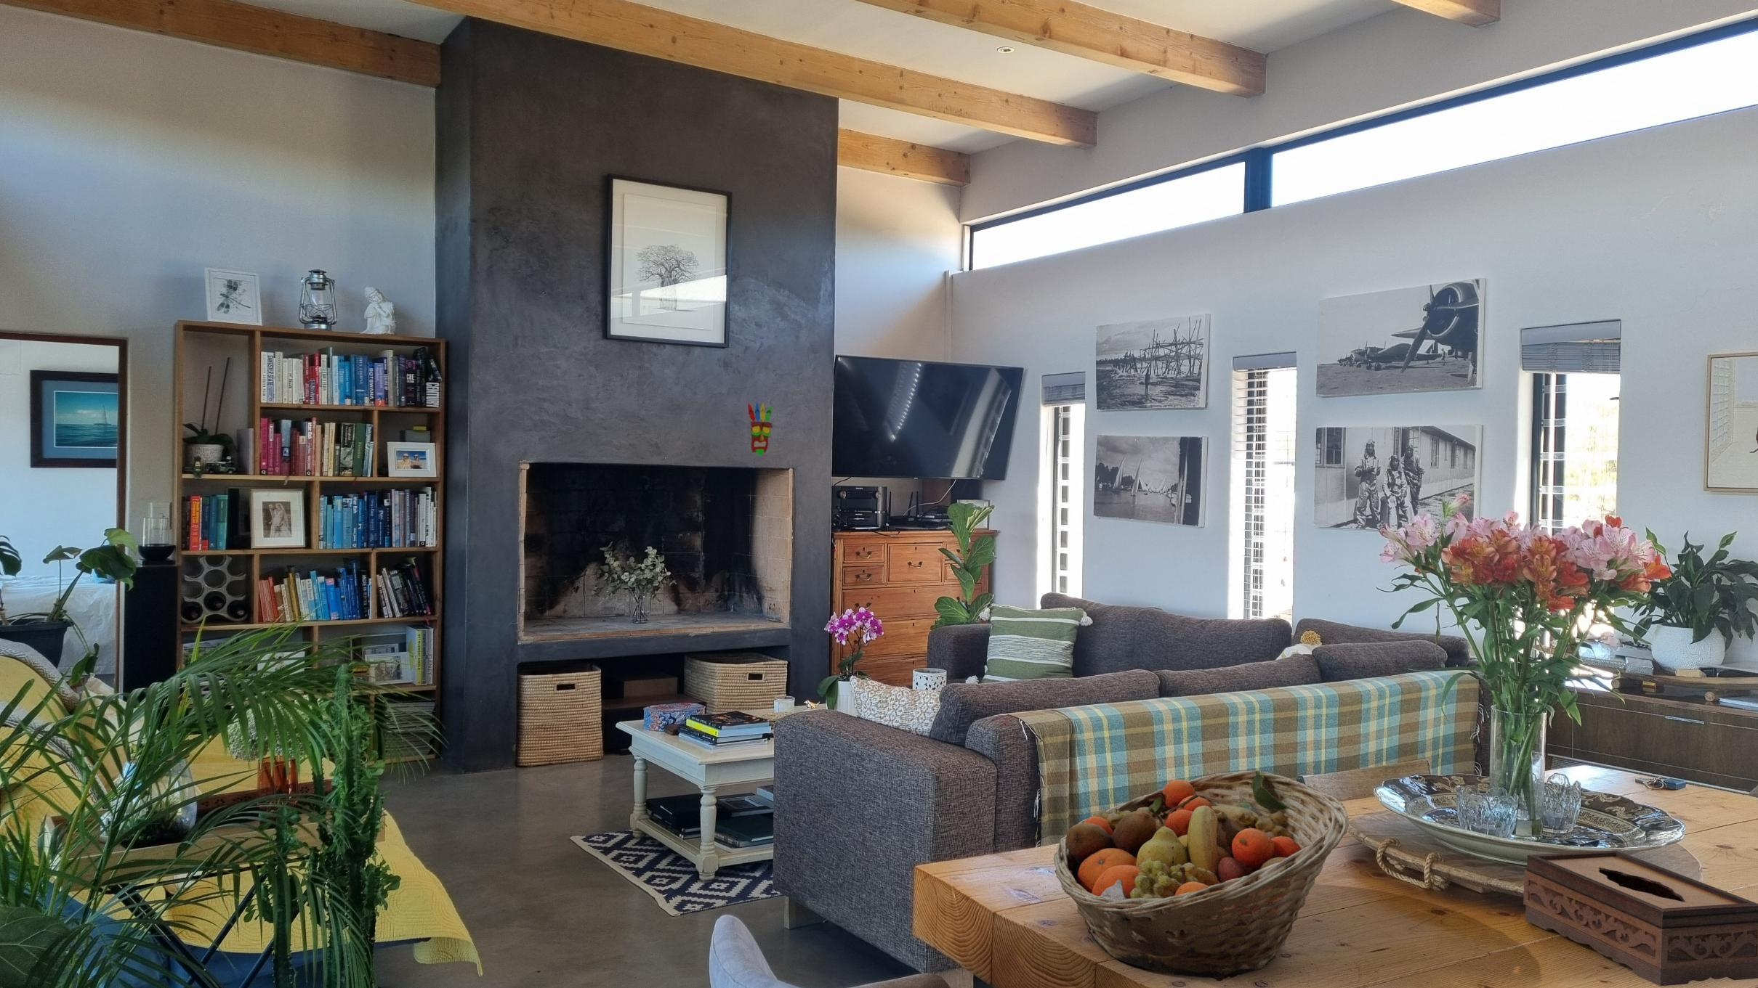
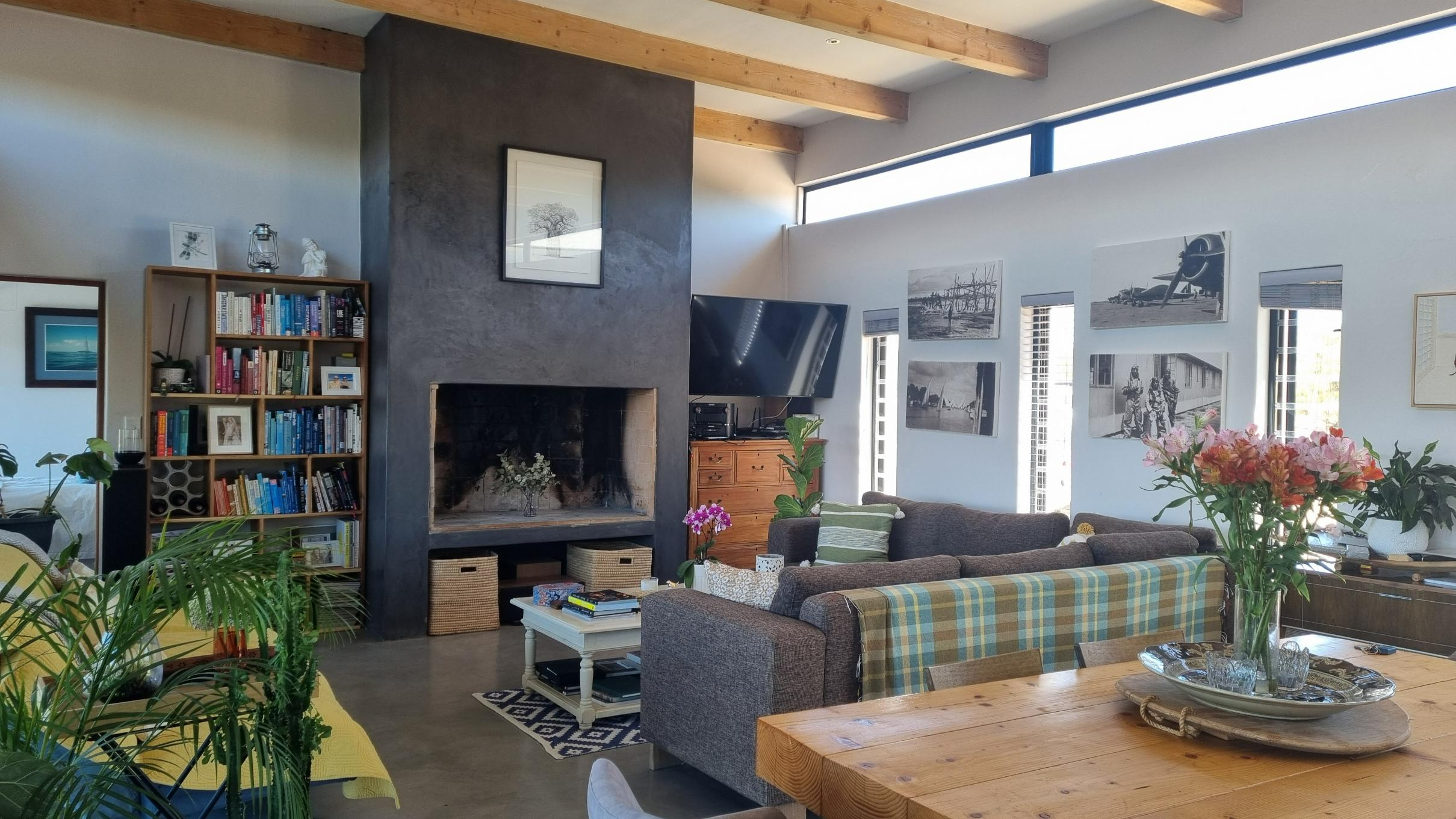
- fruit basket (1194, 861)
- tissue box (1636, 912)
- decorative mask (761, 428)
